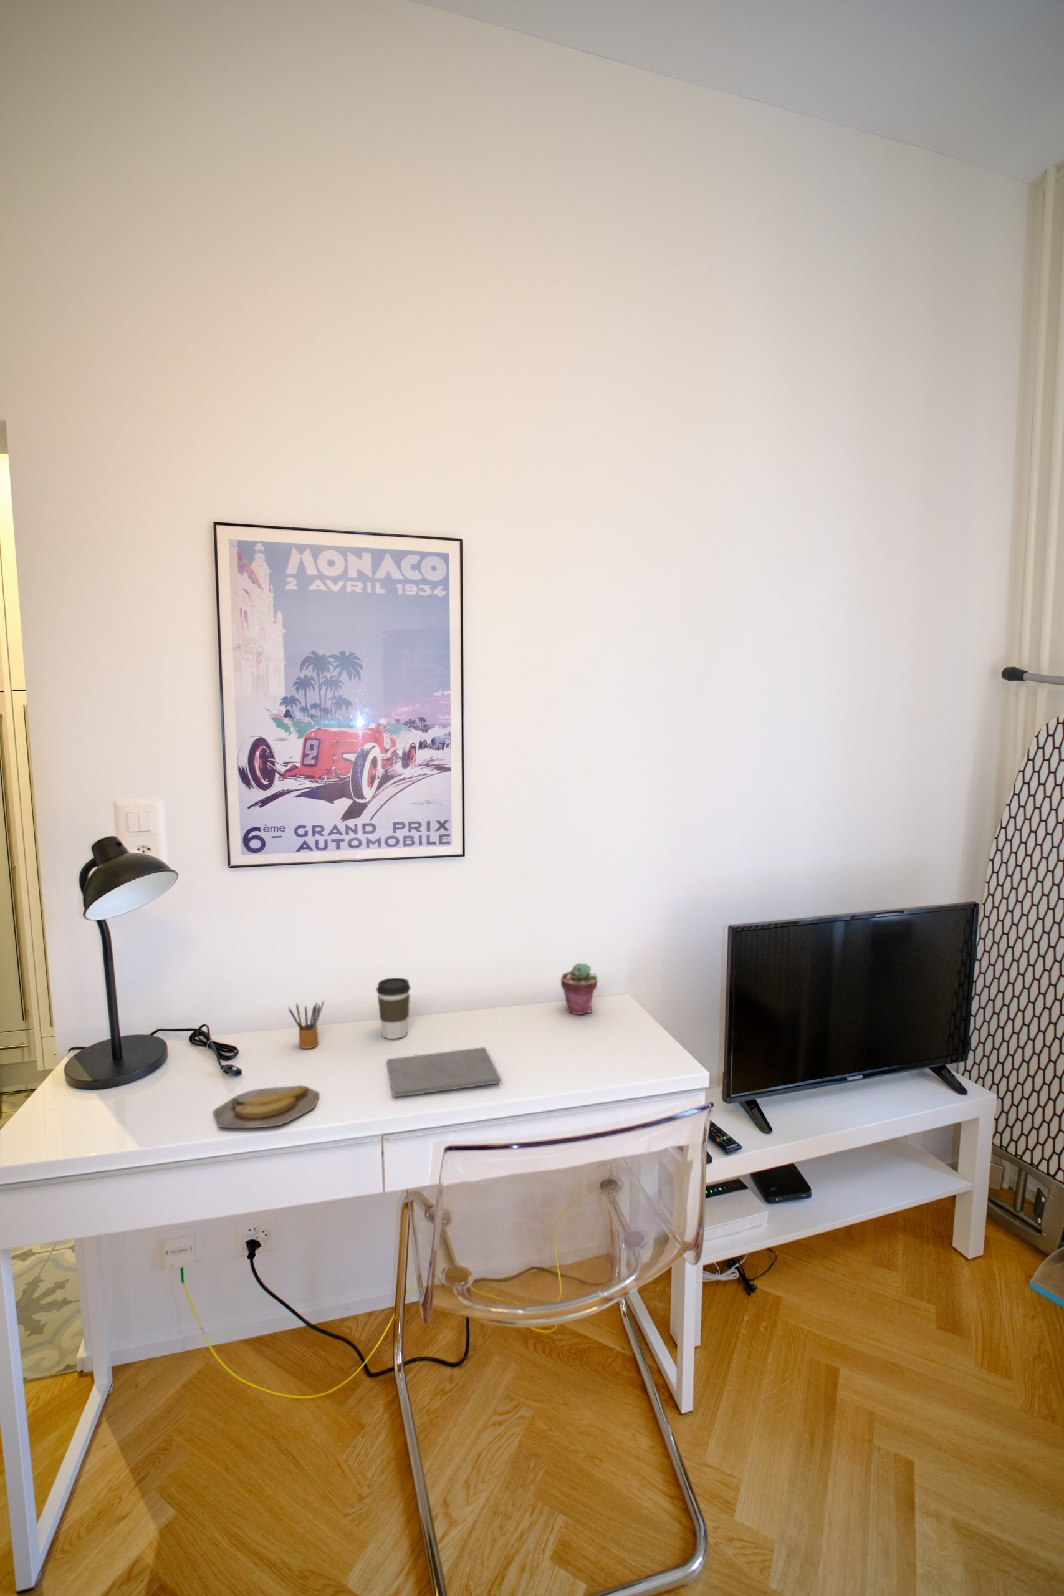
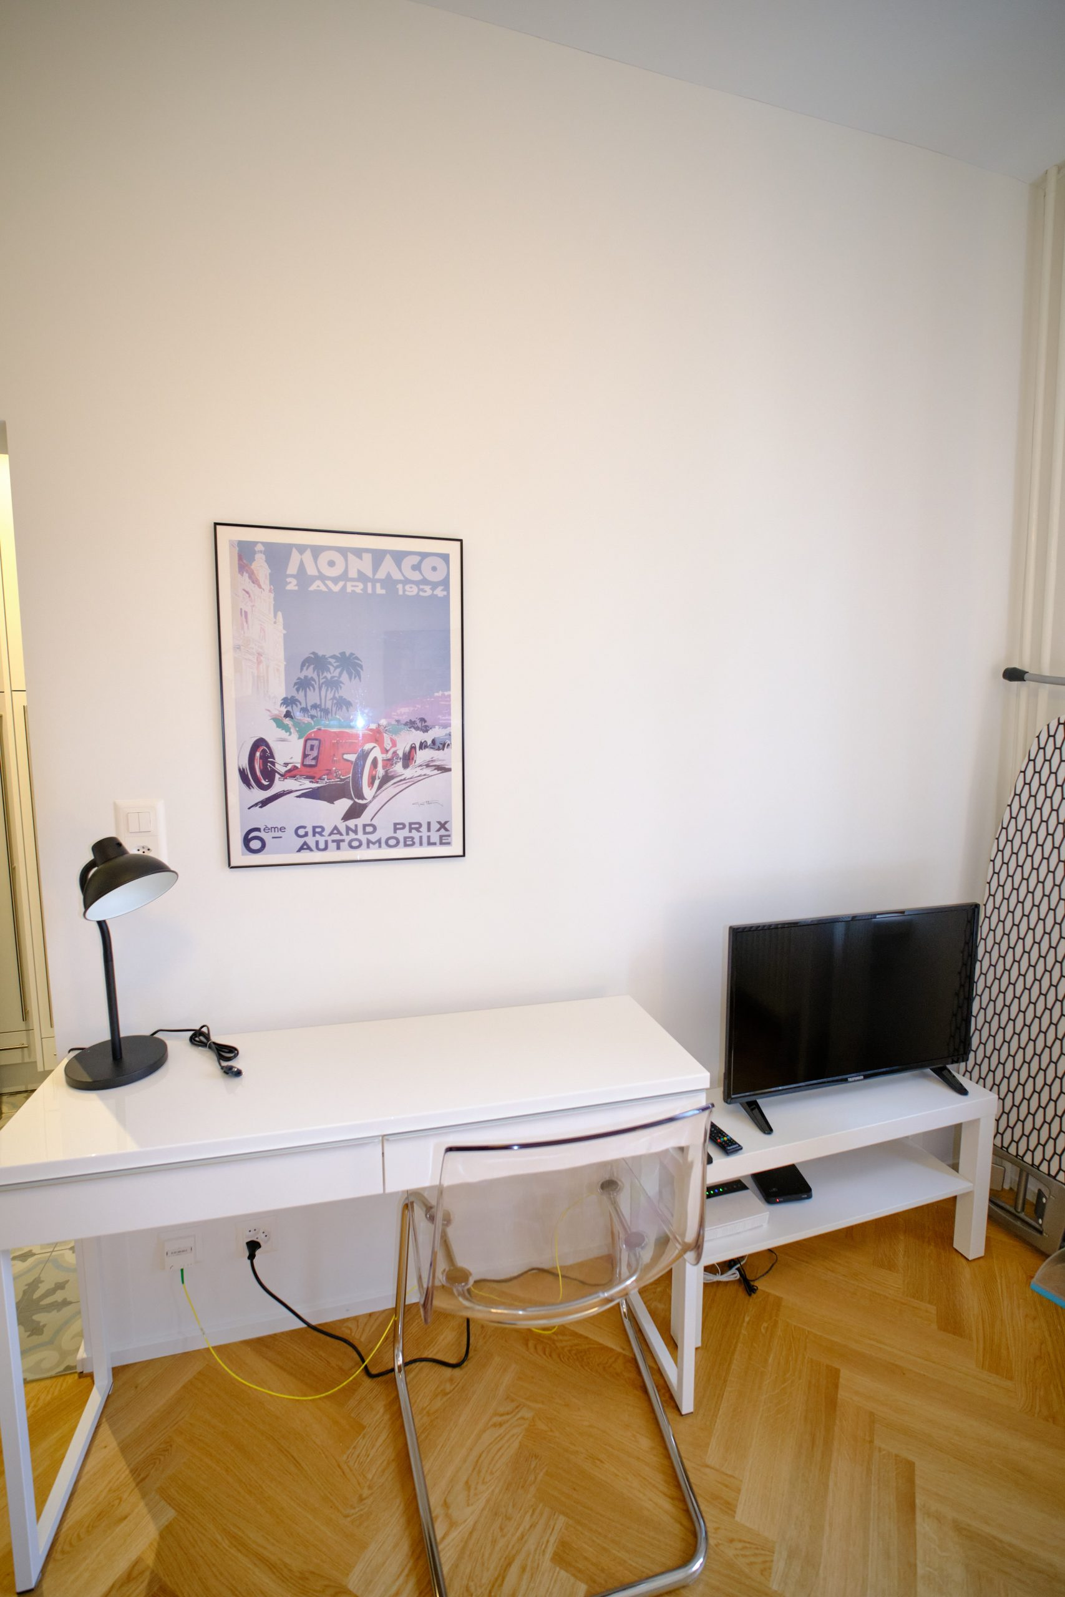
- banana (267, 1100)
- potted succulent (580, 987)
- notepad (442, 1070)
- pencil box (306, 1024)
- coffee cup (394, 1008)
